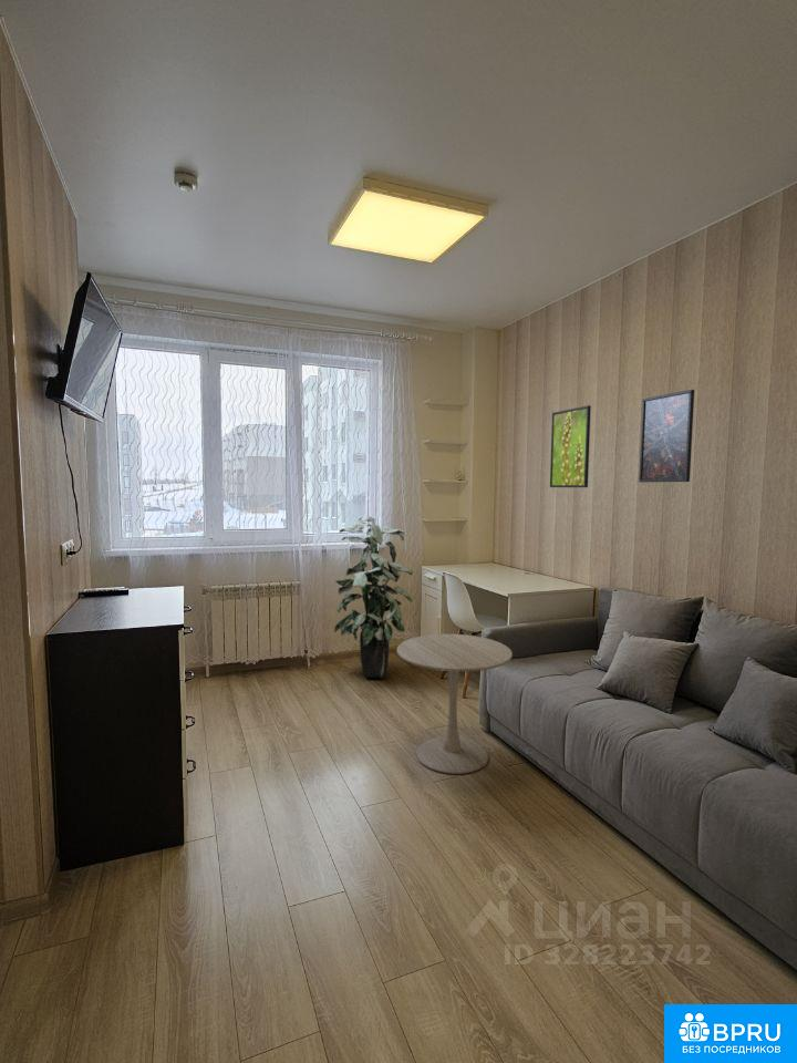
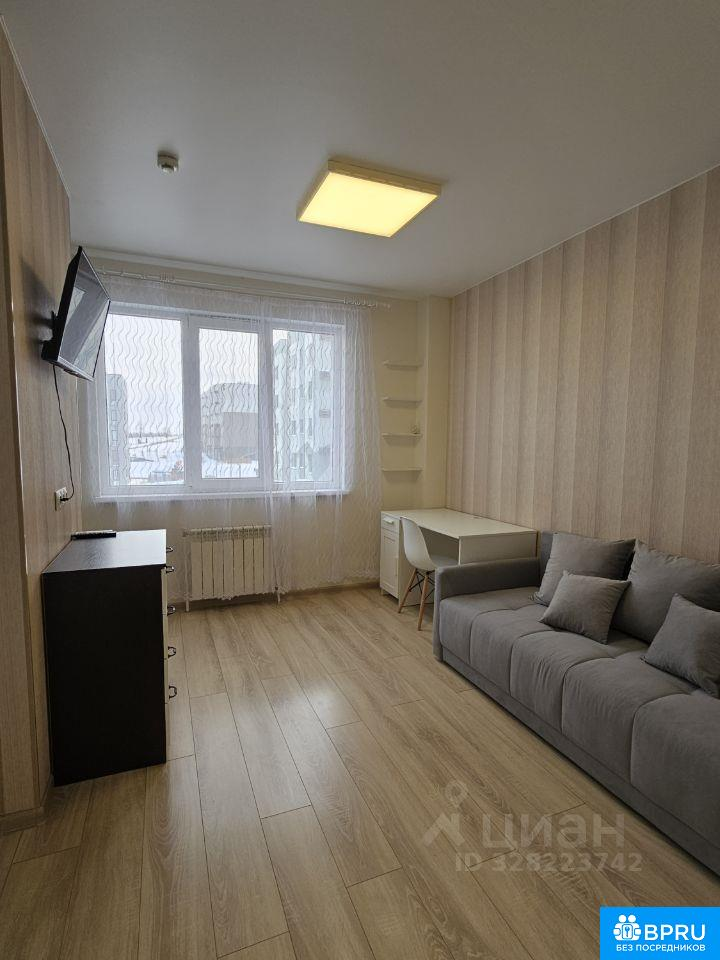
- indoor plant (371, 596)
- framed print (569, 448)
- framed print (664, 438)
- side table (453, 702)
